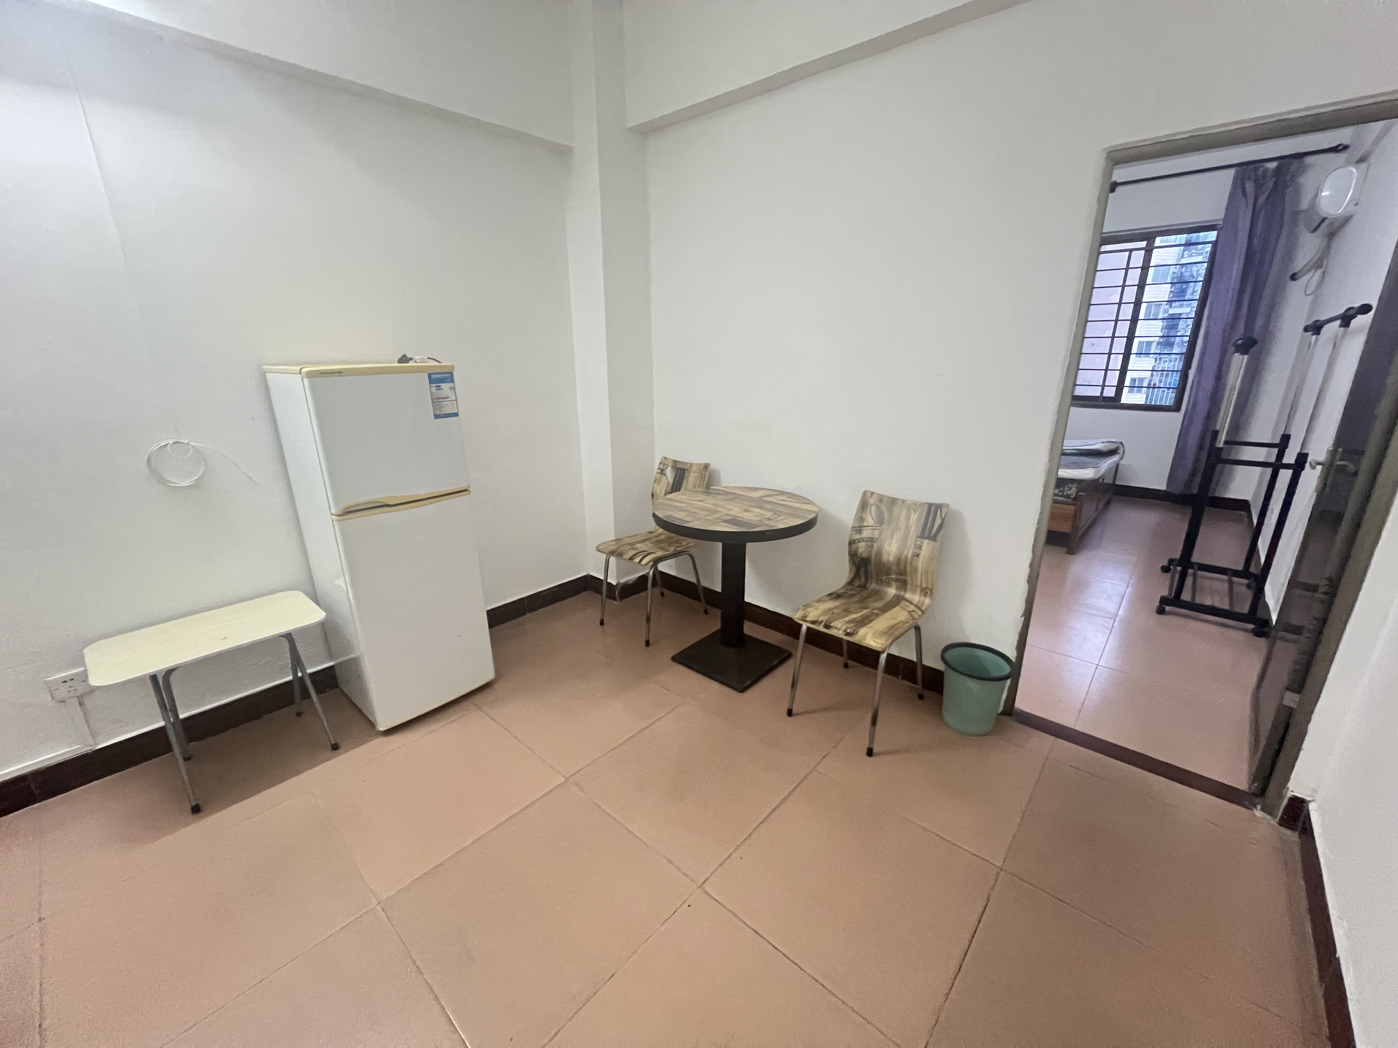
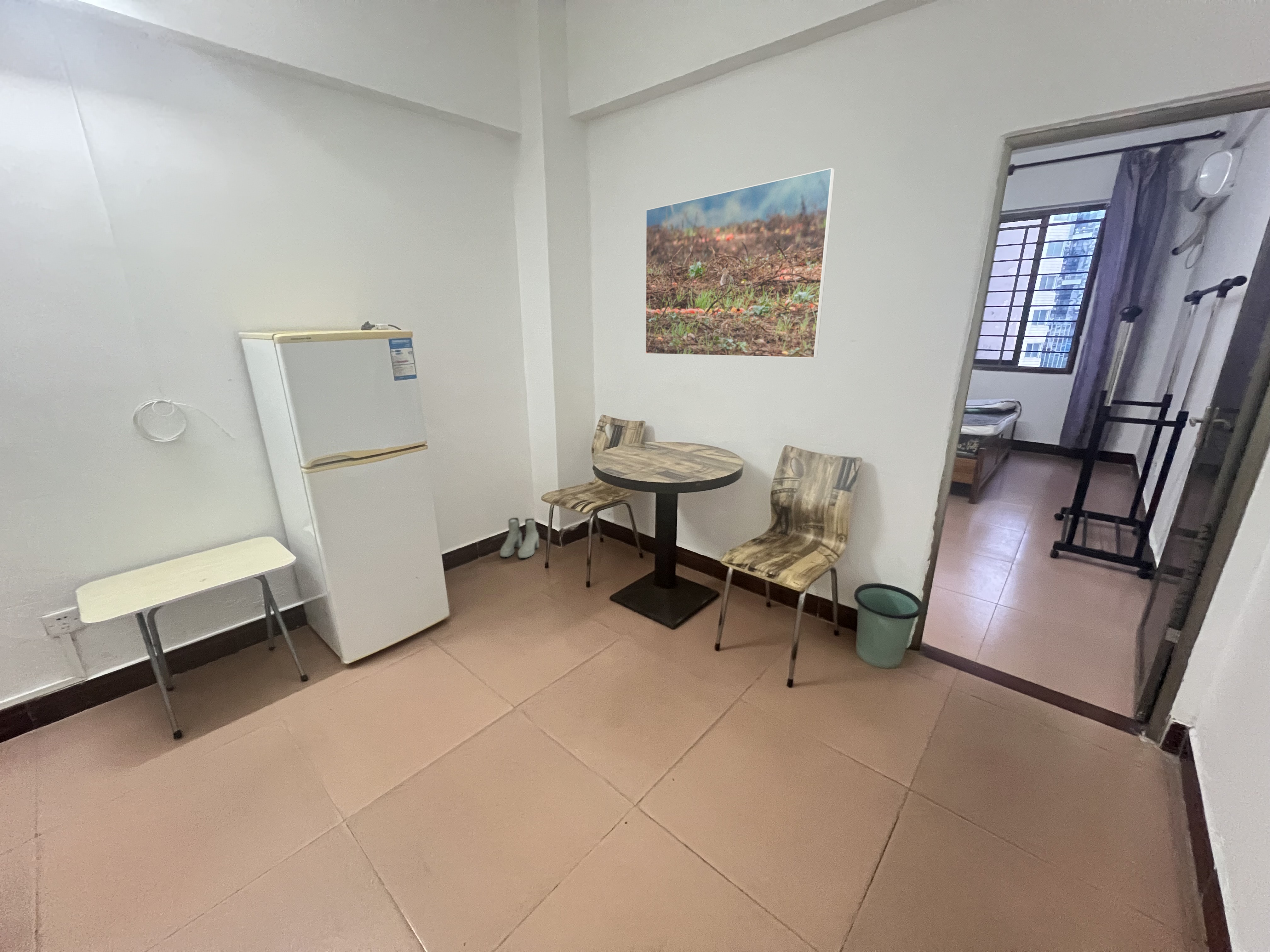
+ boots (520, 536)
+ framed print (724, 277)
